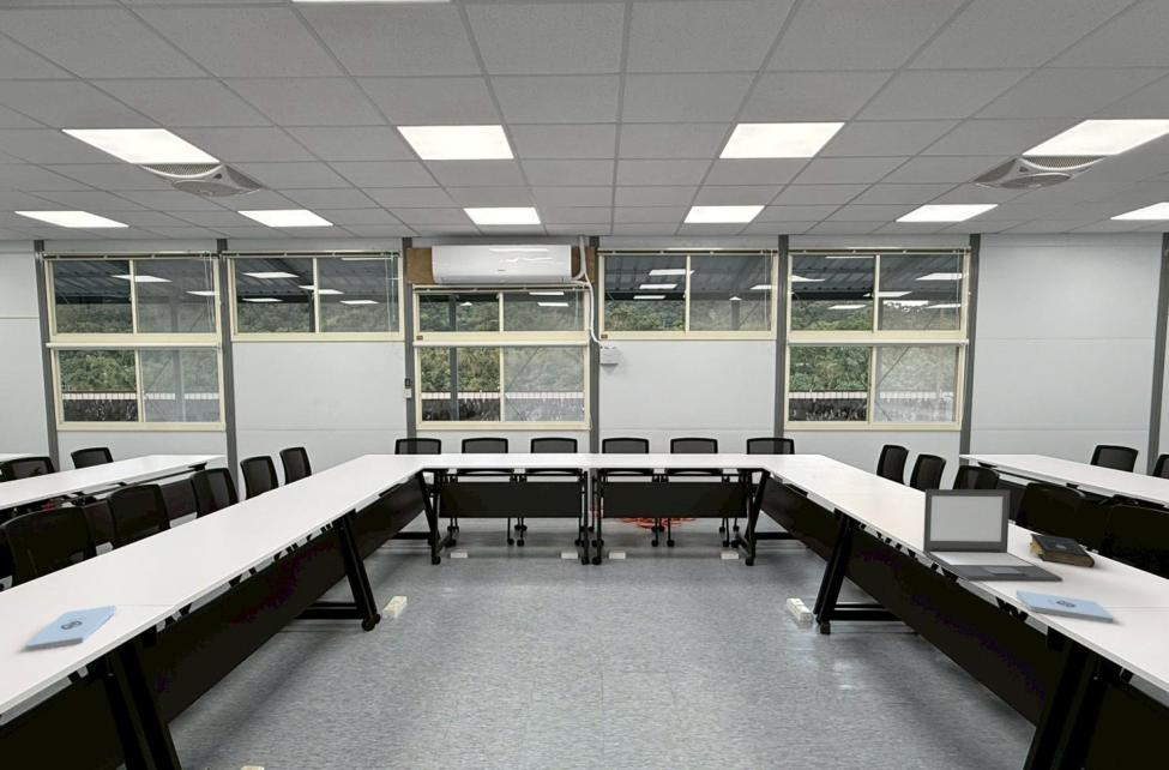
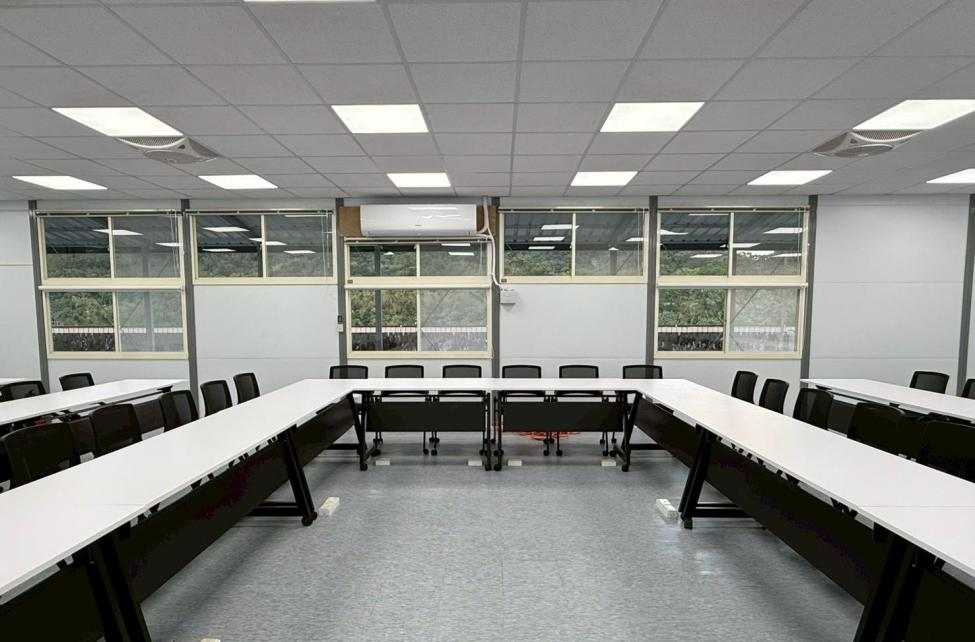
- notepad (73, 626)
- laptop (988, 533)
- book (1054, 548)
- notepad (1062, 606)
